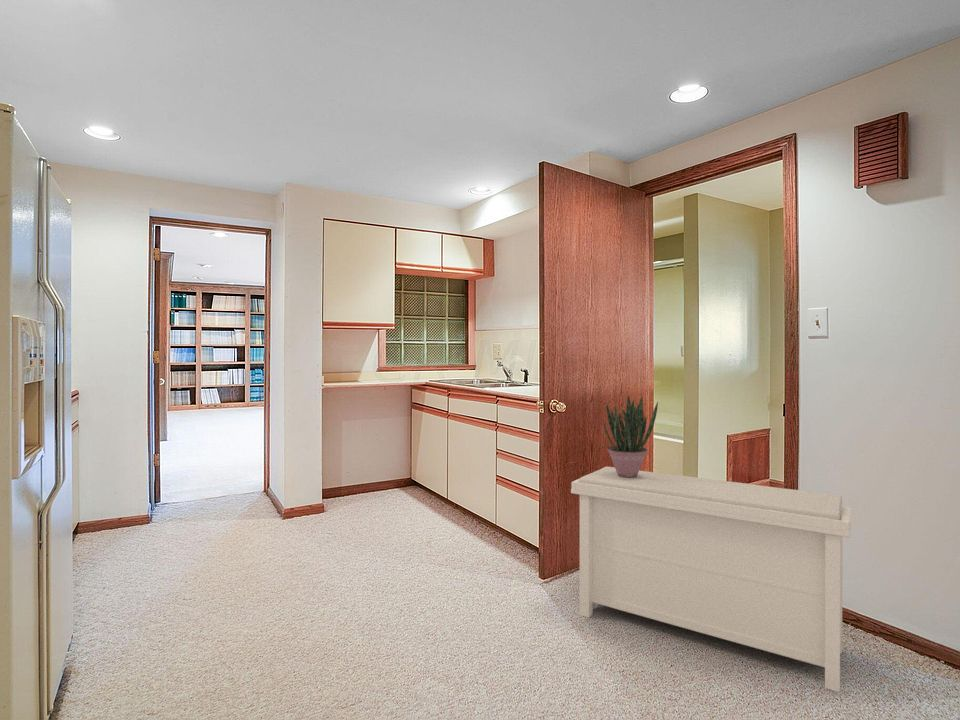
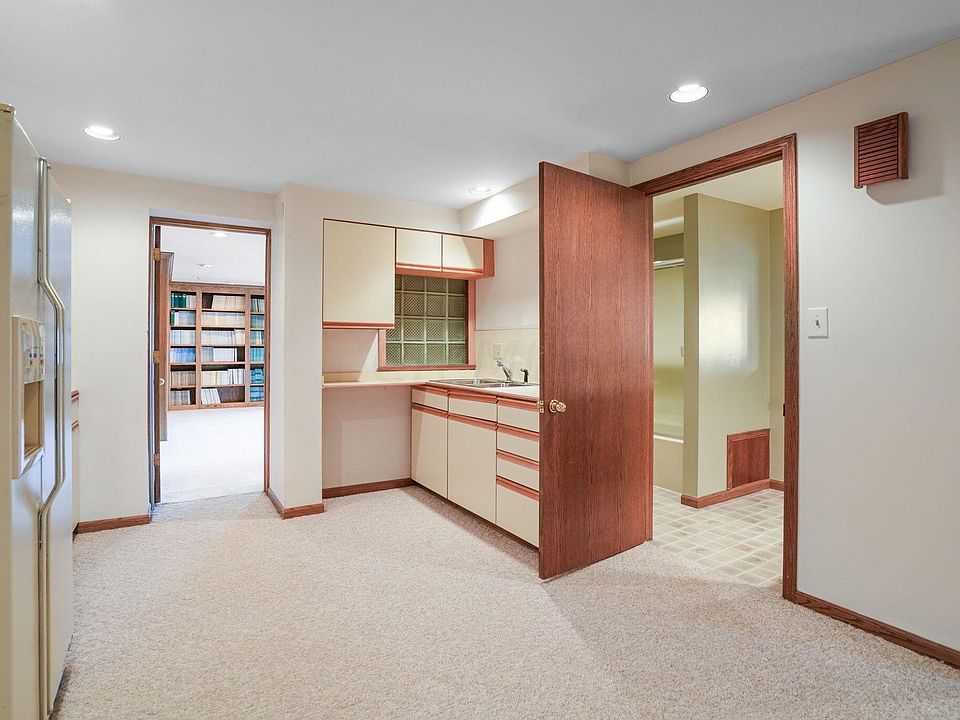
- bench (701, 558)
- potted plant (629, 435)
